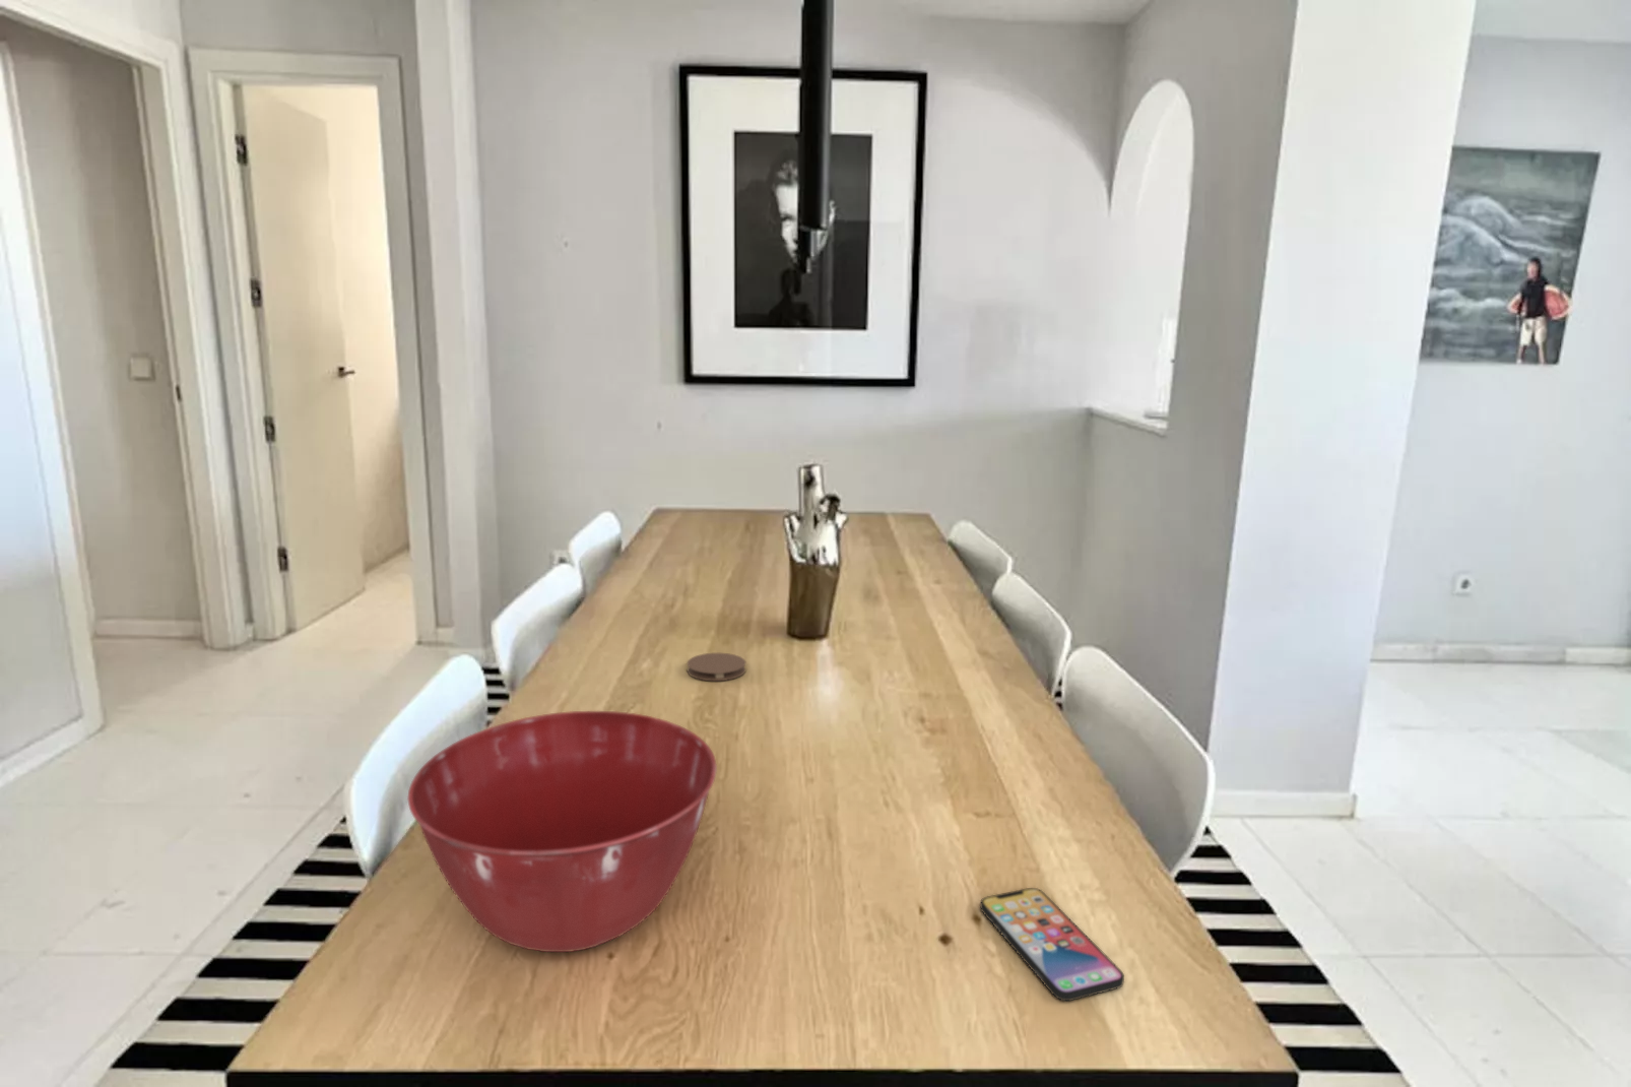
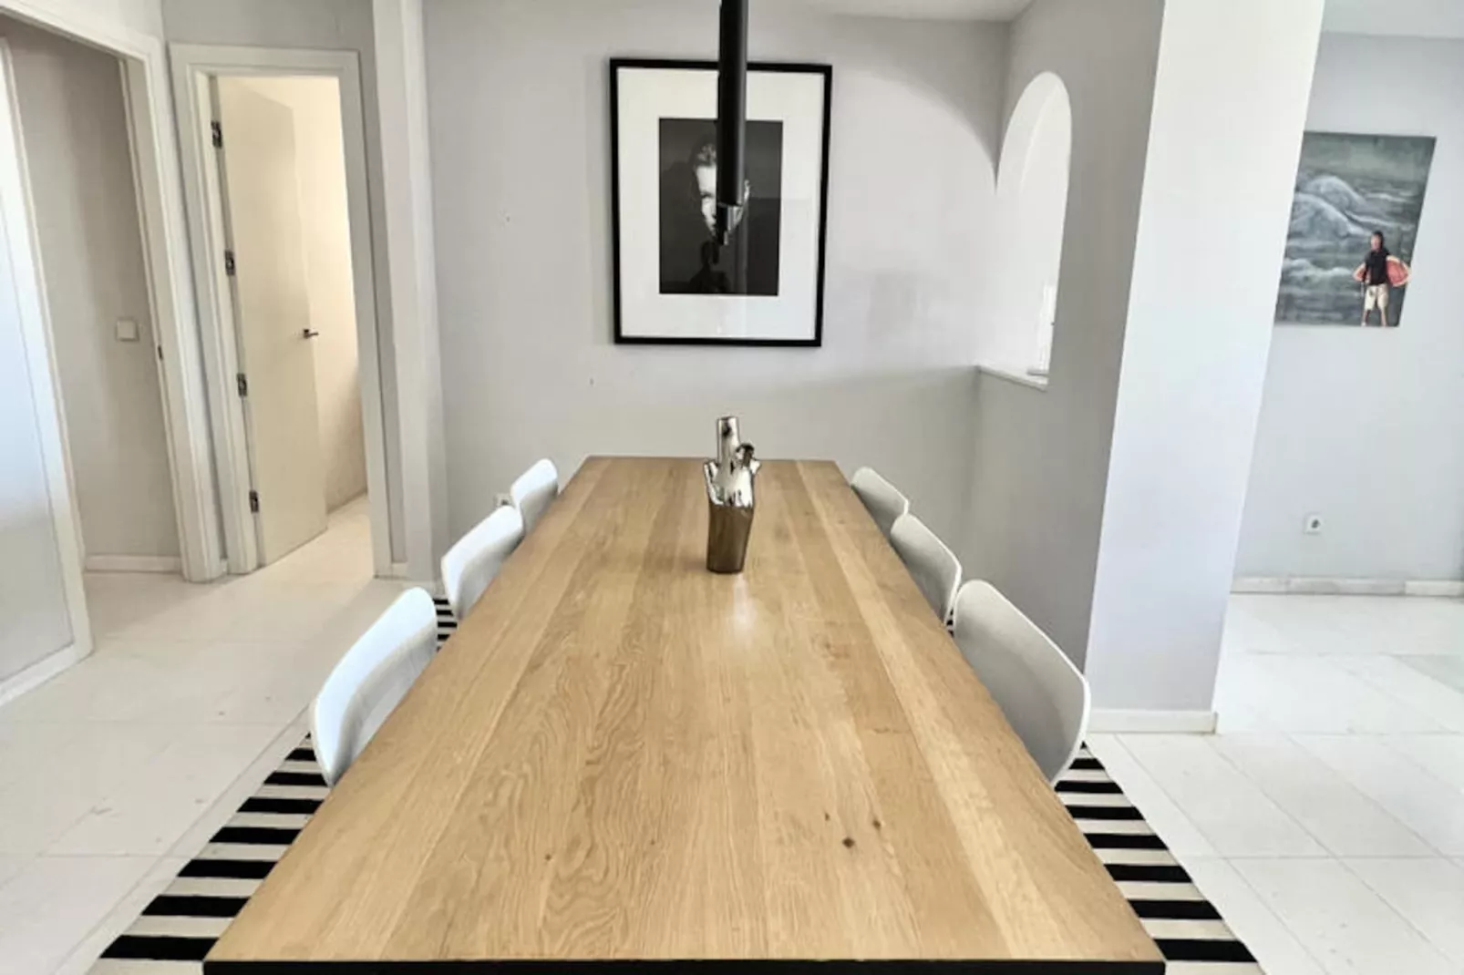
- smartphone (1047, 940)
- mixing bowl (570, 841)
- coaster (715, 666)
